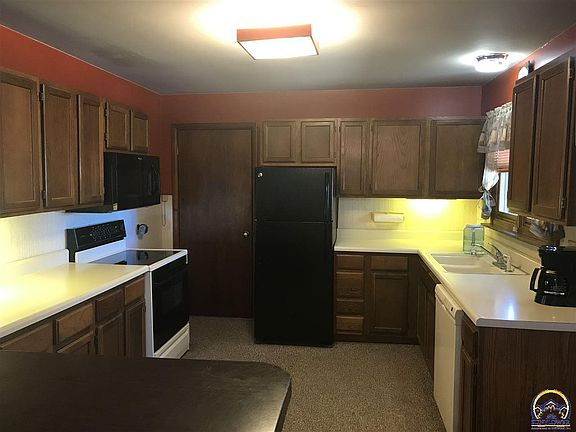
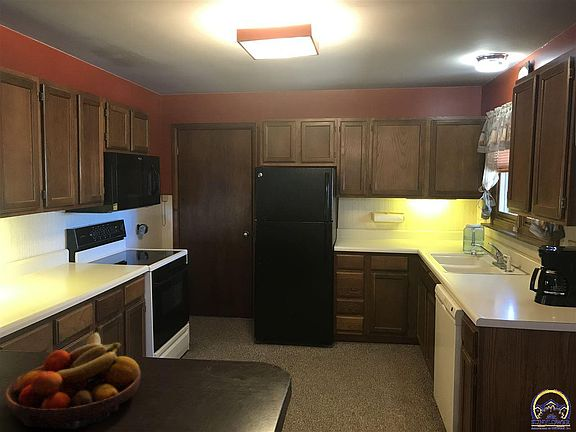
+ fruit bowl (75, 374)
